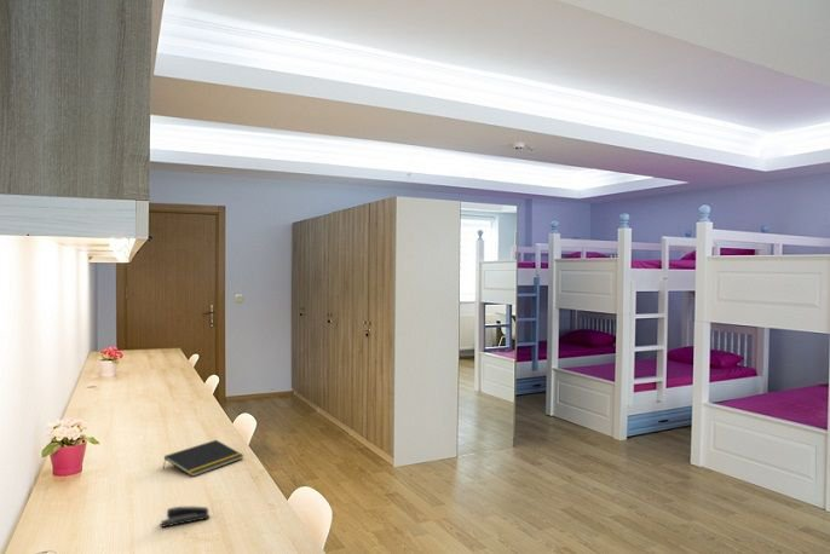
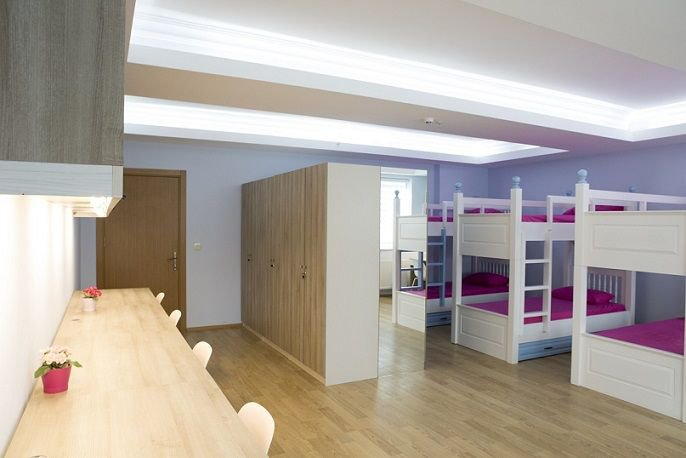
- notepad (204, 456)
- stapler (185, 513)
